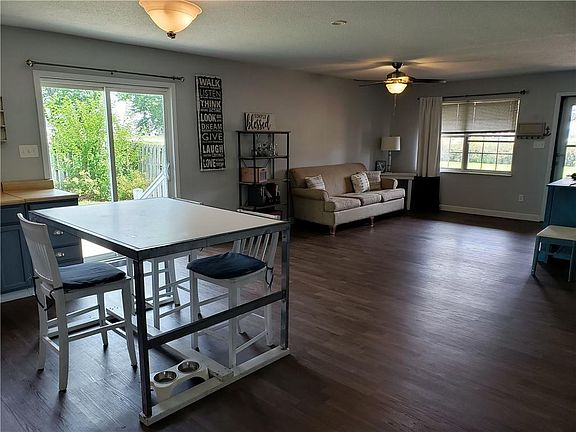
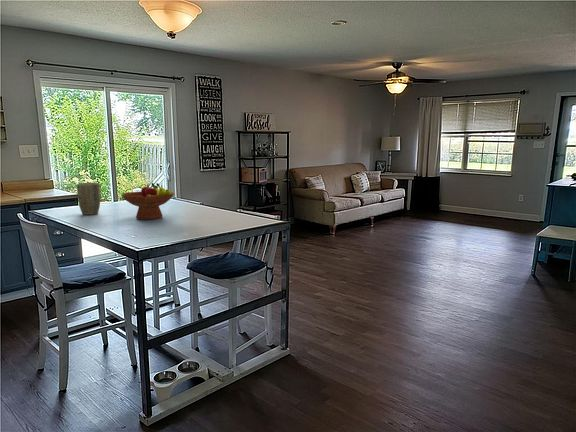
+ plant pot (89, 198)
+ fruit bowl (148, 201)
